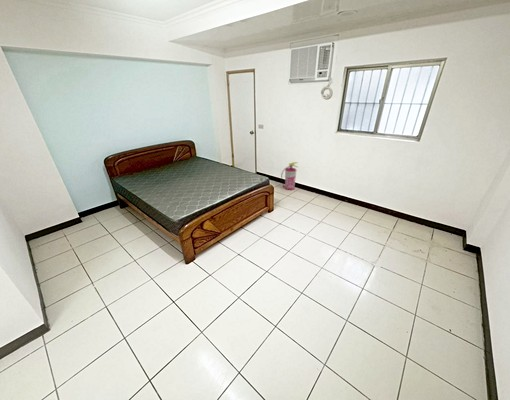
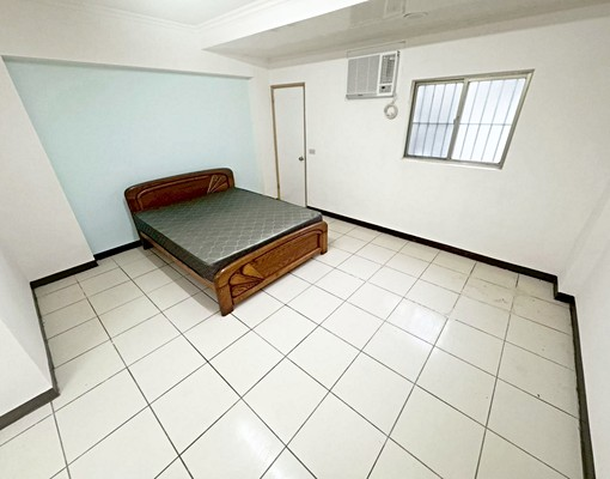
- fire extinguisher (289, 175)
